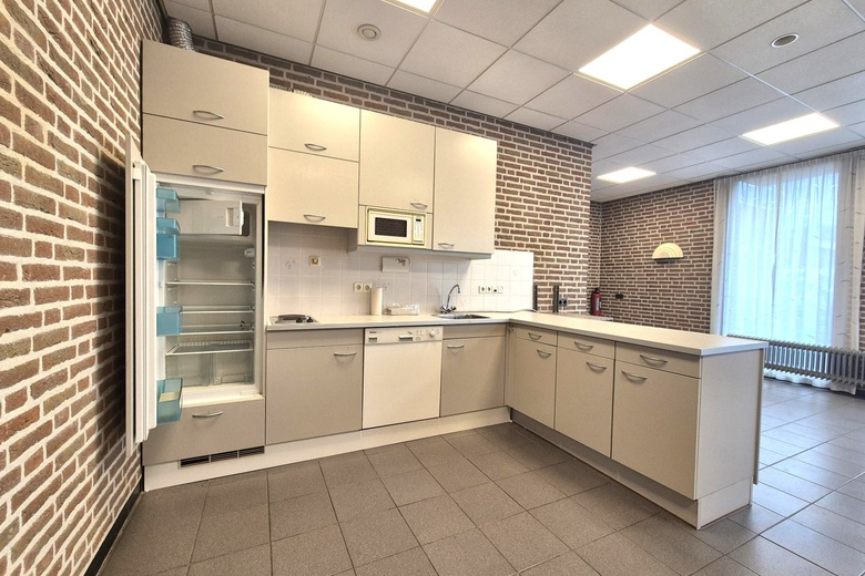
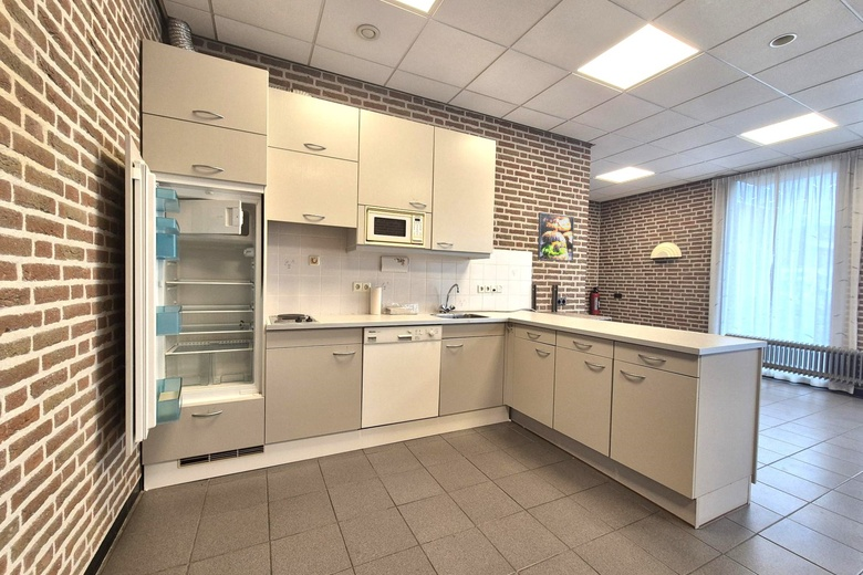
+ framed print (555, 238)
